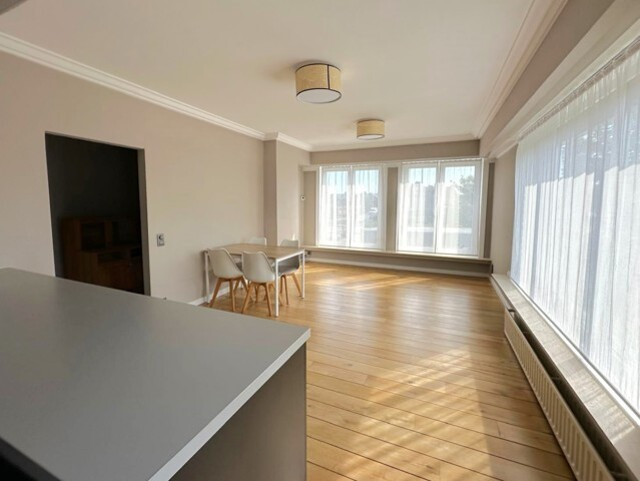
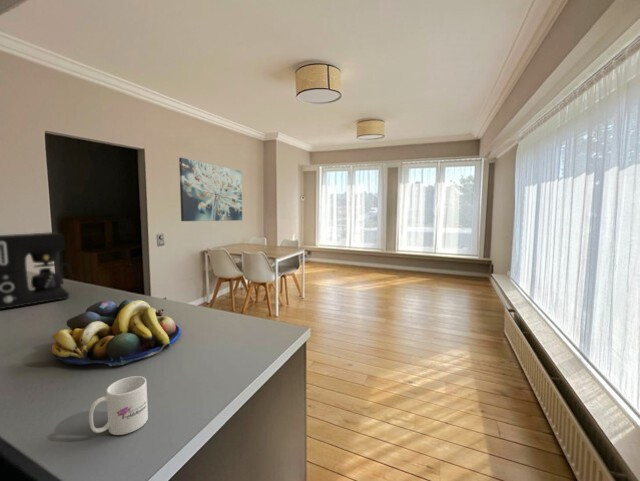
+ fruit bowl (123, 322)
+ wall art (214, 193)
+ mug (119, 407)
+ coffee maker (34, 267)
